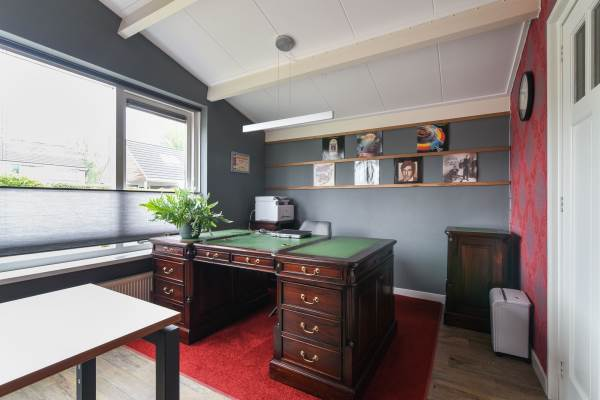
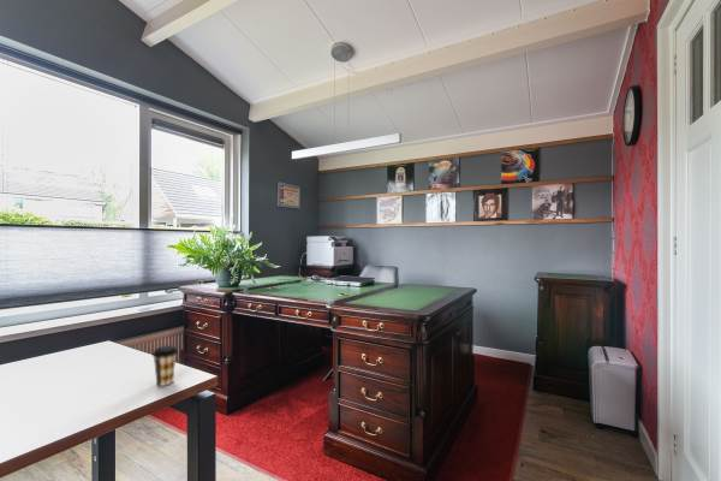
+ coffee cup (165, 366)
